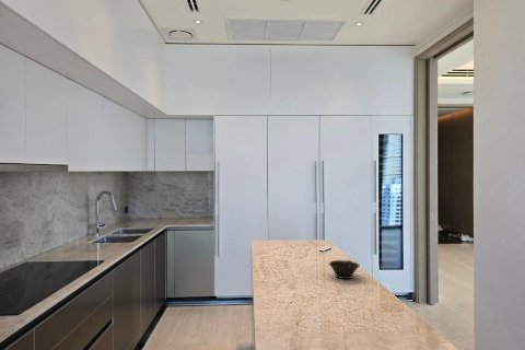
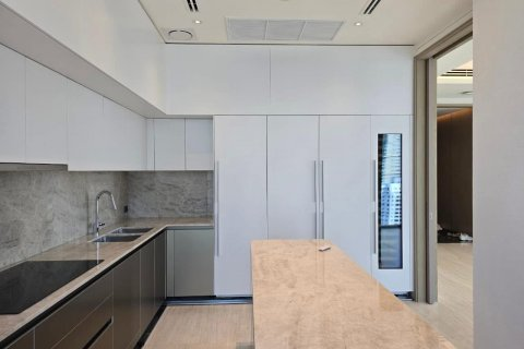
- bowl (343, 269)
